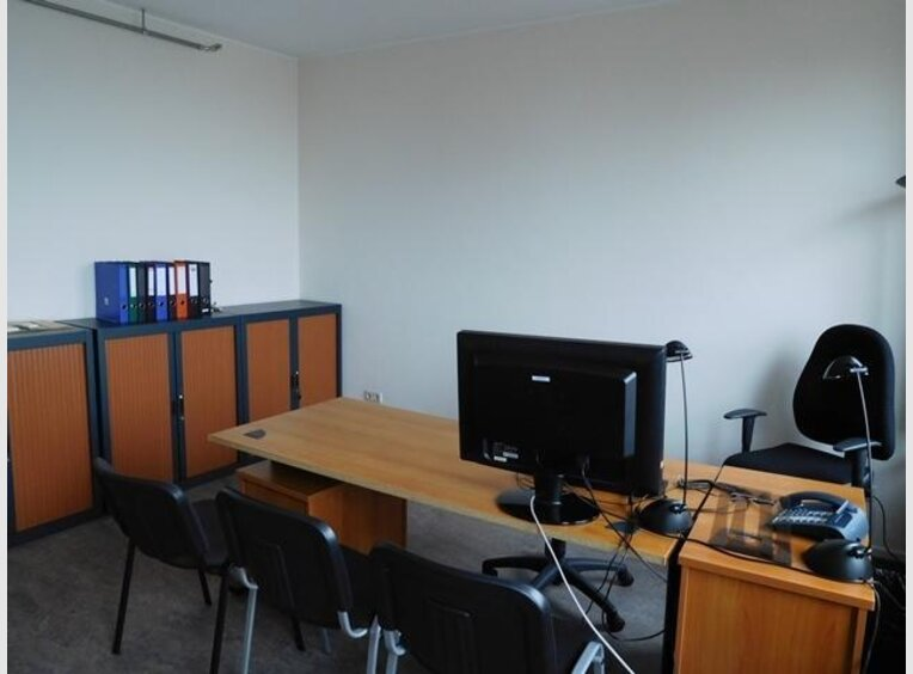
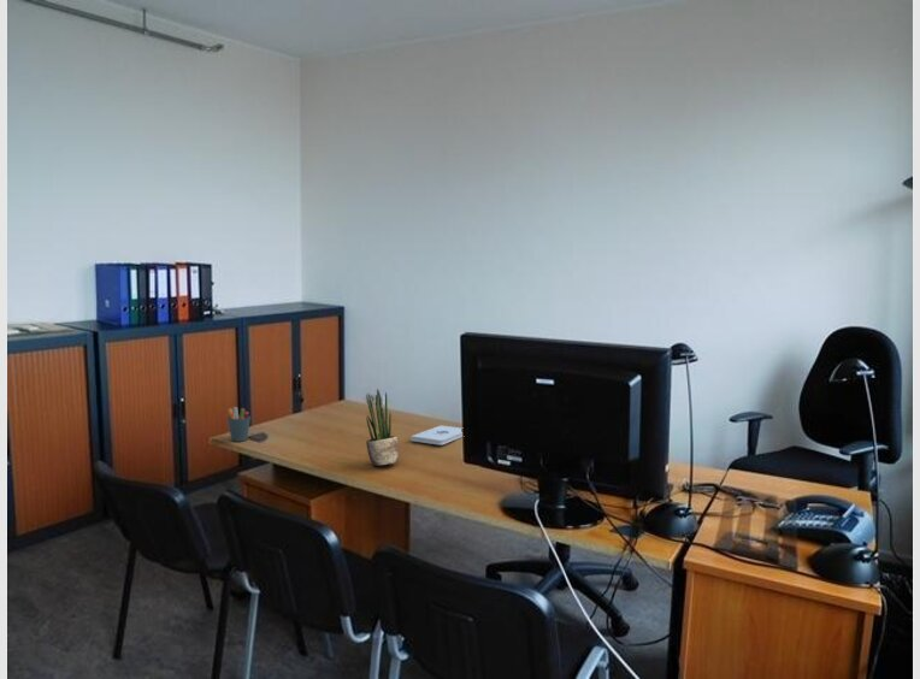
+ notepad (441, 435)
+ potted plant (379, 425)
+ pen holder (238, 421)
